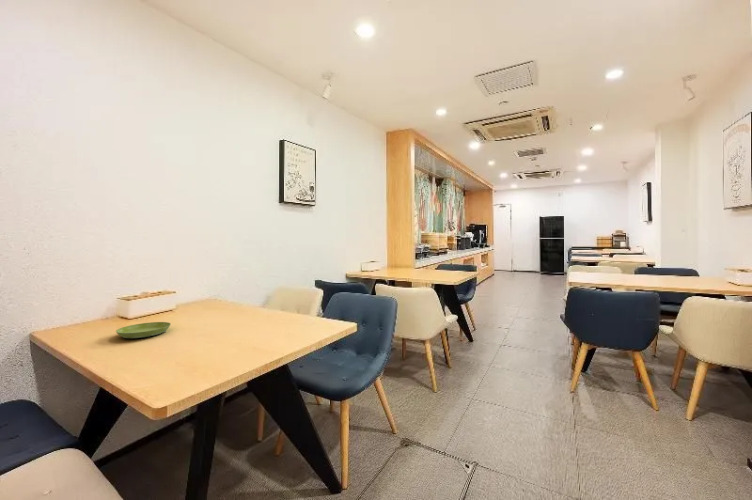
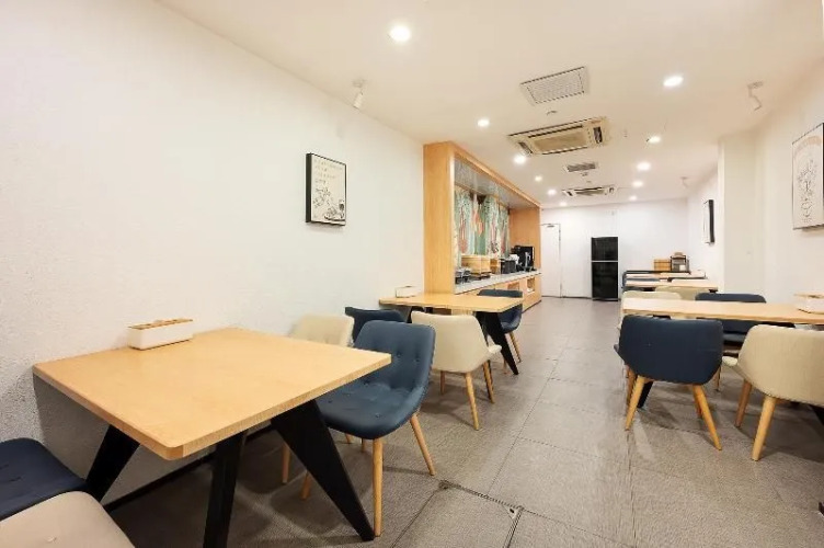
- saucer (144, 330)
